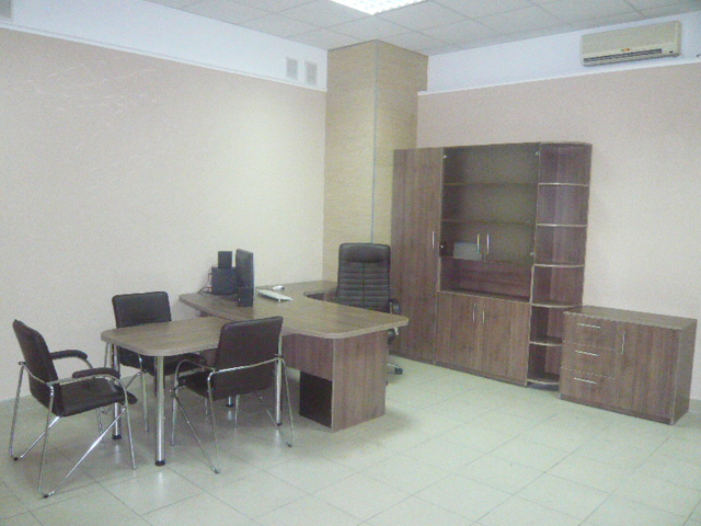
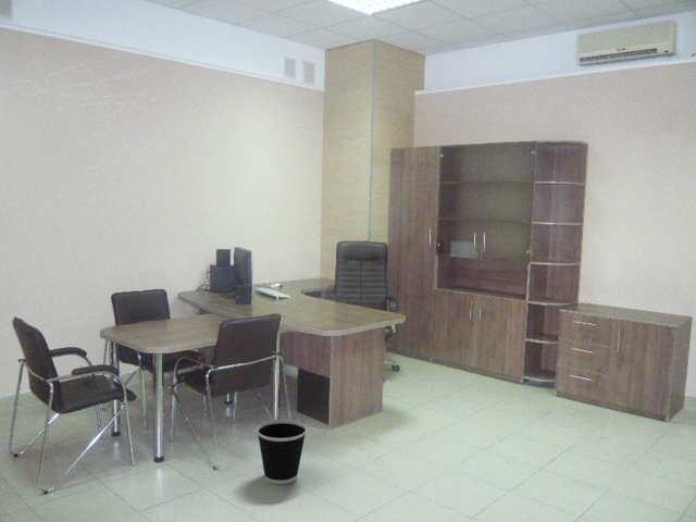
+ wastebasket (281, 452)
